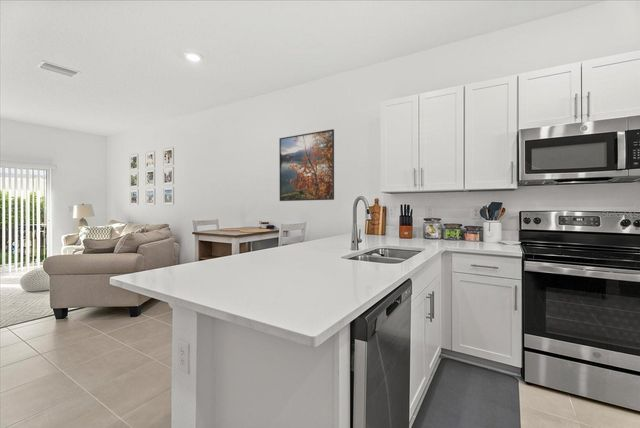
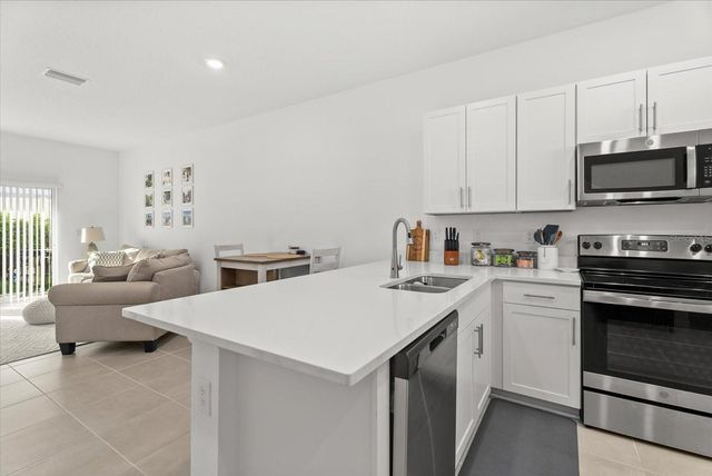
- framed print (305, 167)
